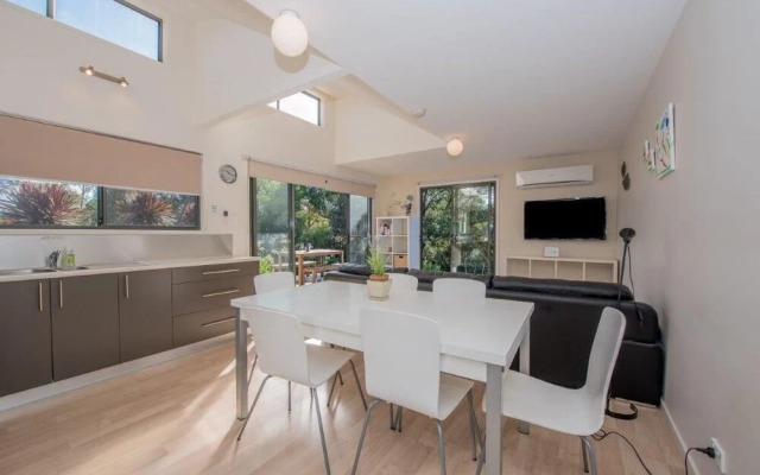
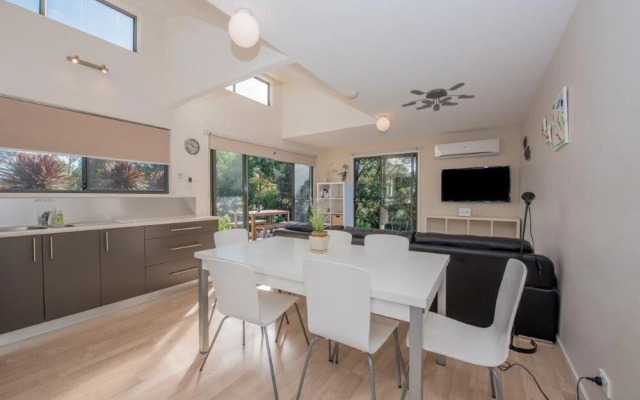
+ ceiling fan (436, 99)
